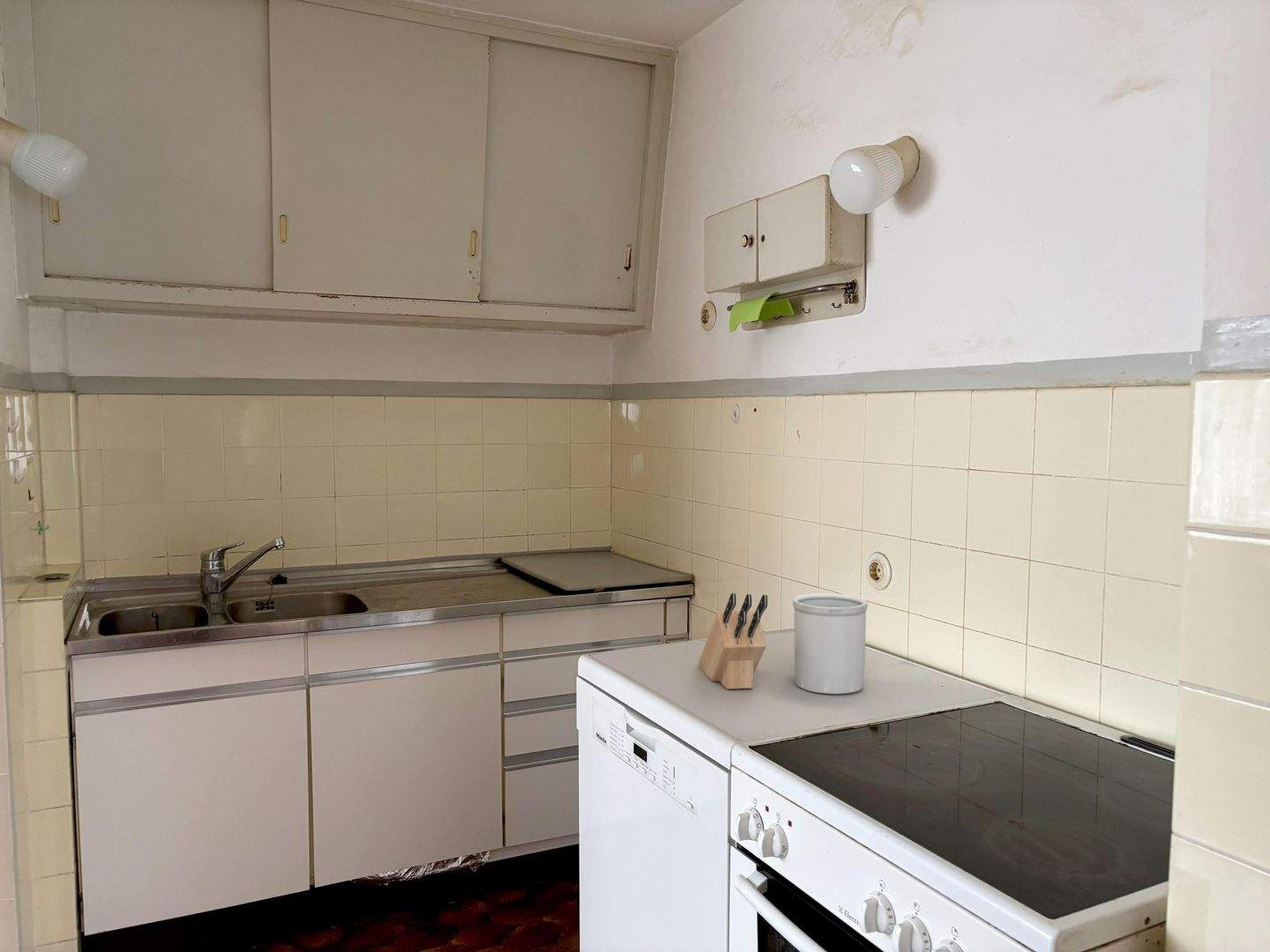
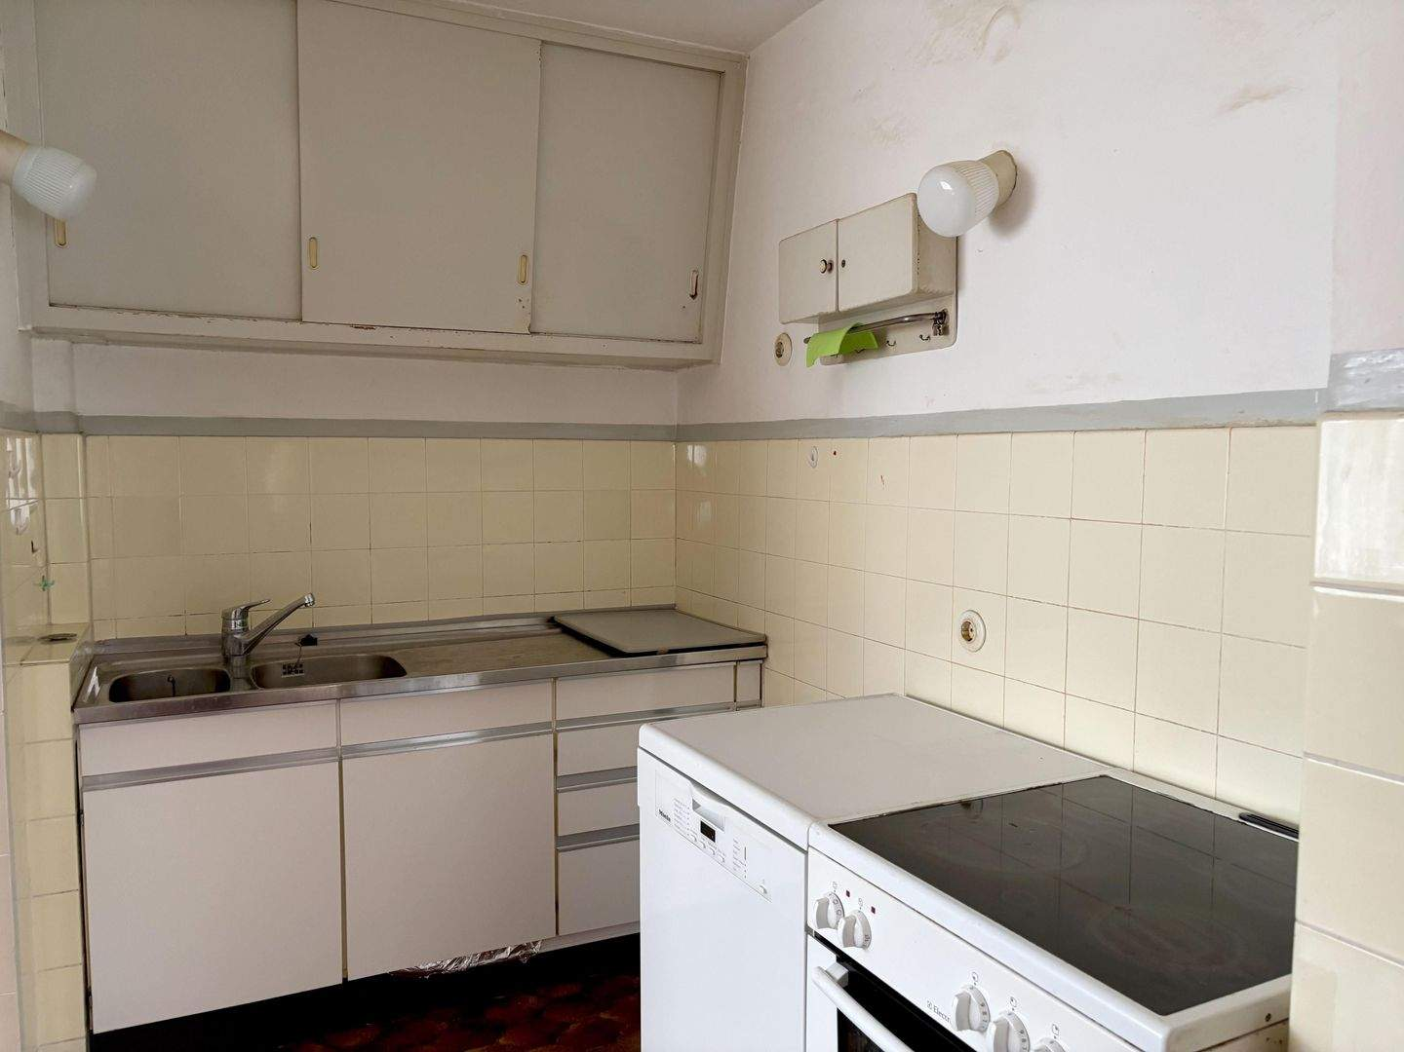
- knife block (733, 632)
- utensil holder (828, 642)
